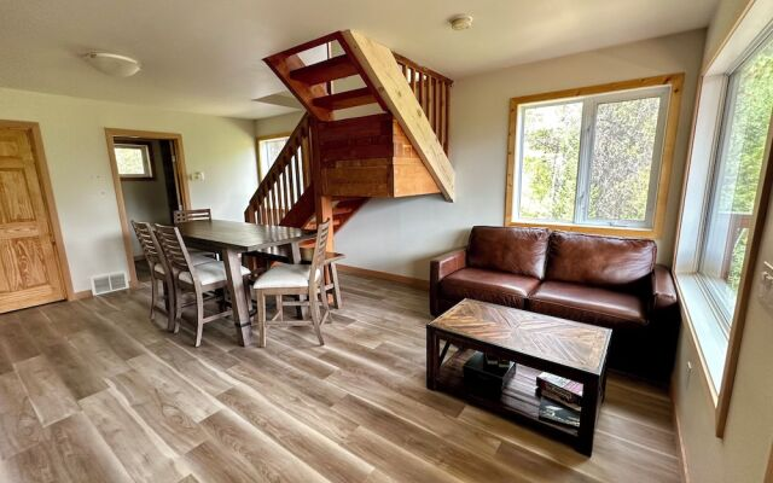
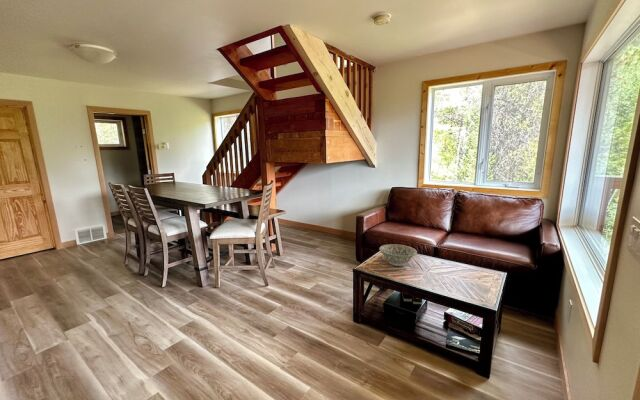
+ decorative bowl (397, 256)
